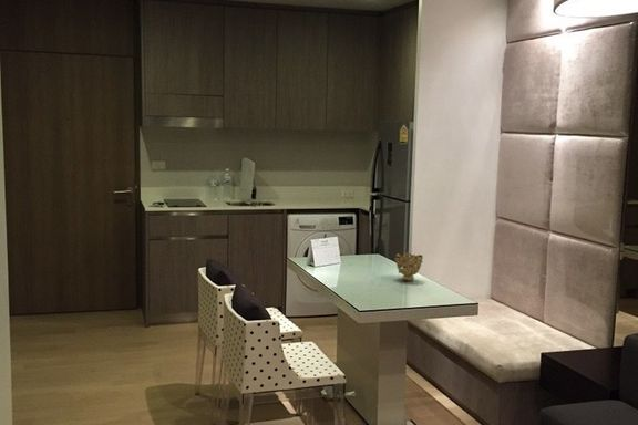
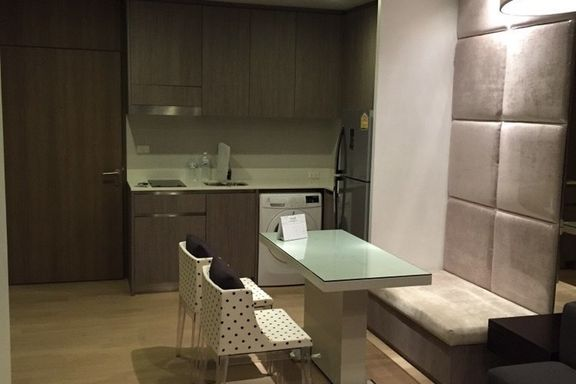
- decorative bowl (408, 267)
